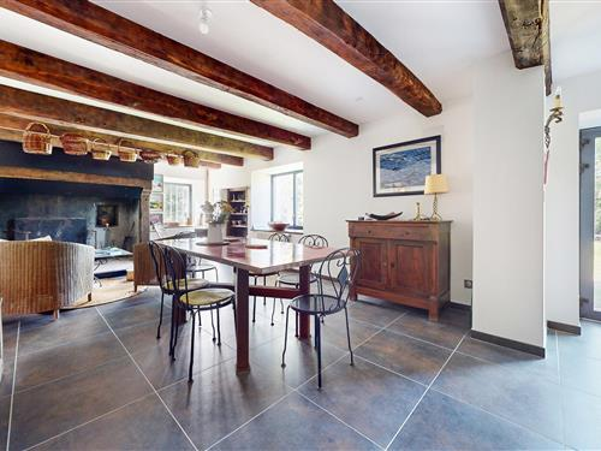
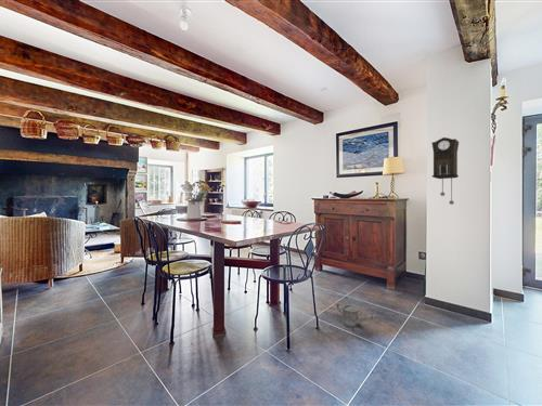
+ watering can (354, 315)
+ pendulum clock (444, 171)
